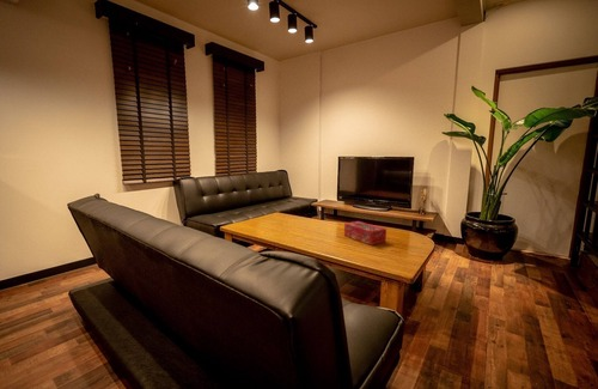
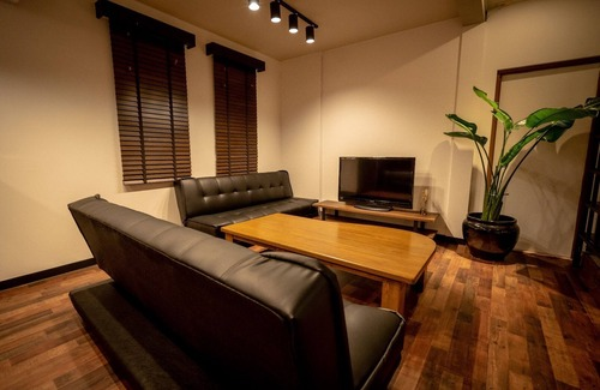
- tissue box (364, 232)
